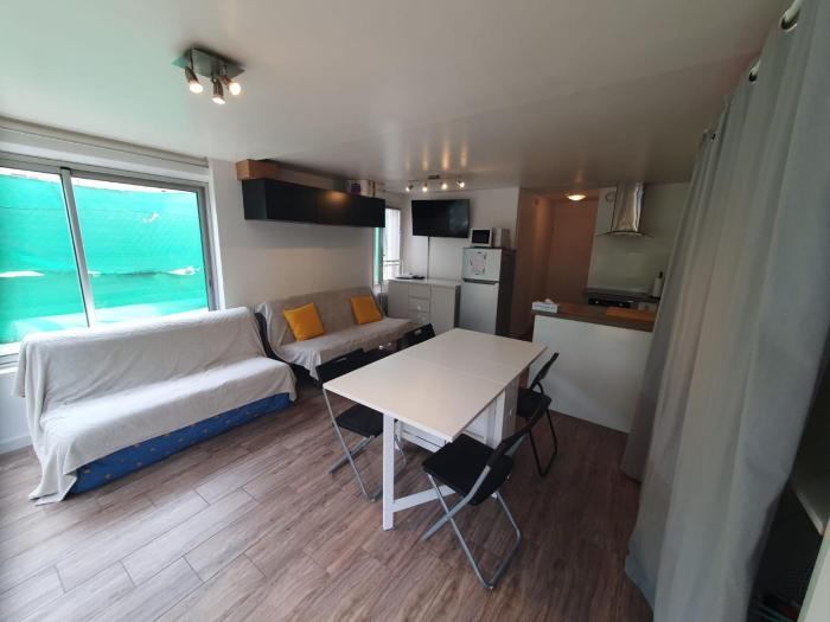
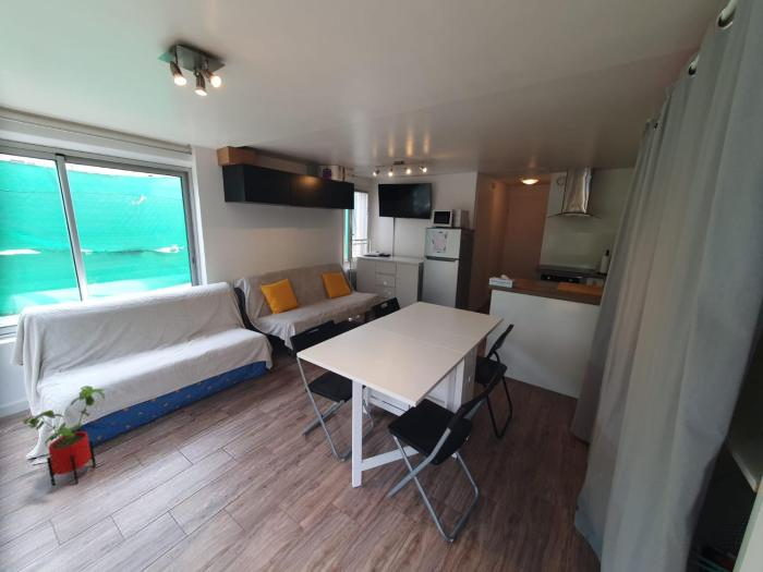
+ house plant (72, 435)
